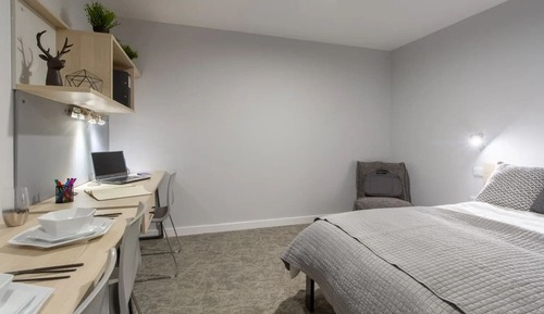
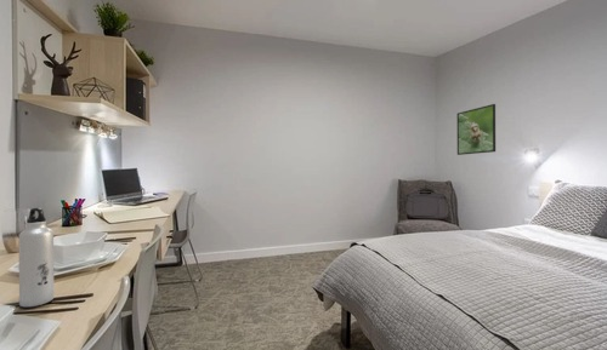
+ water bottle (36, 254)
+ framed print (475, 131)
